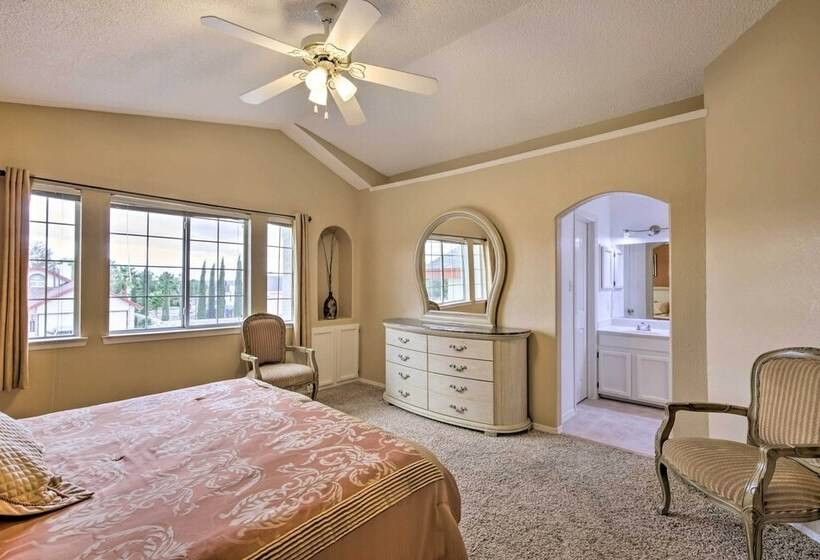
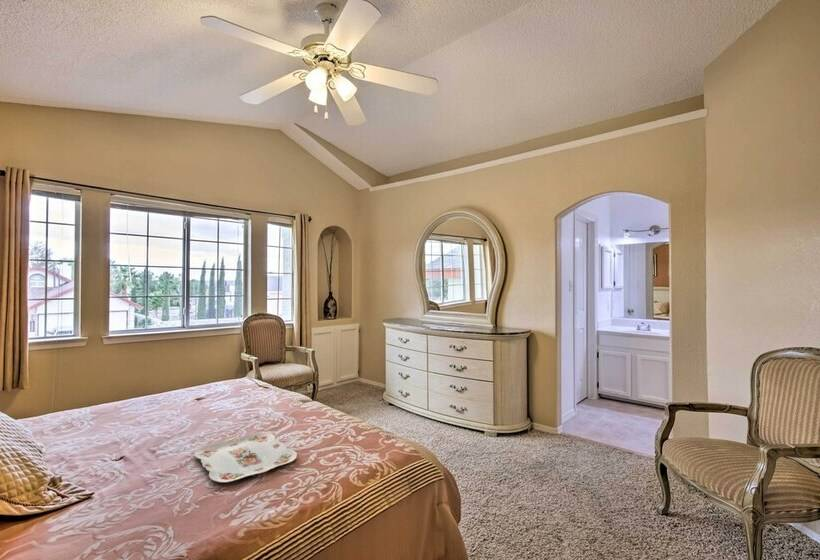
+ serving tray (245, 455)
